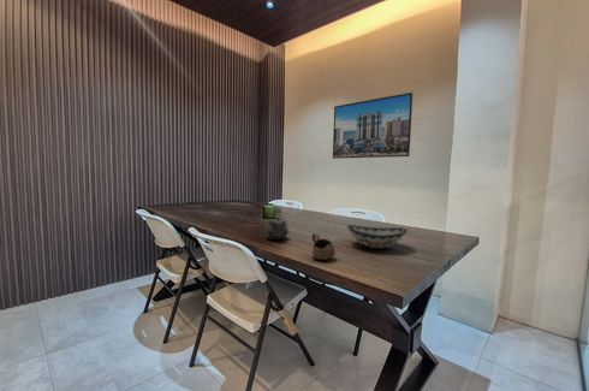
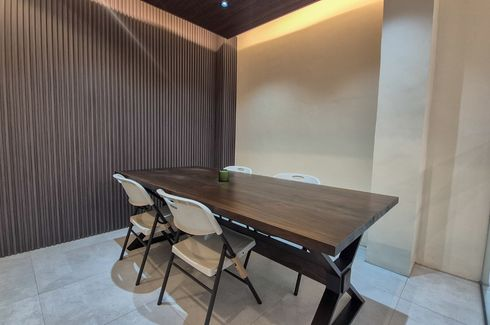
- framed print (368, 129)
- cup (322, 245)
- decorative bowl (375, 236)
- chinaware (276, 227)
